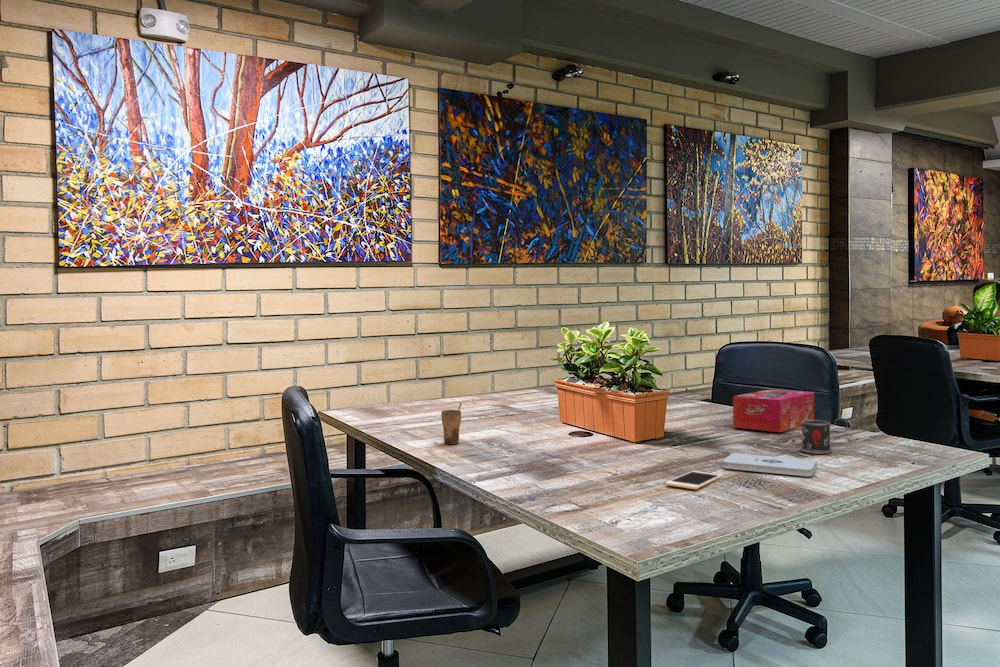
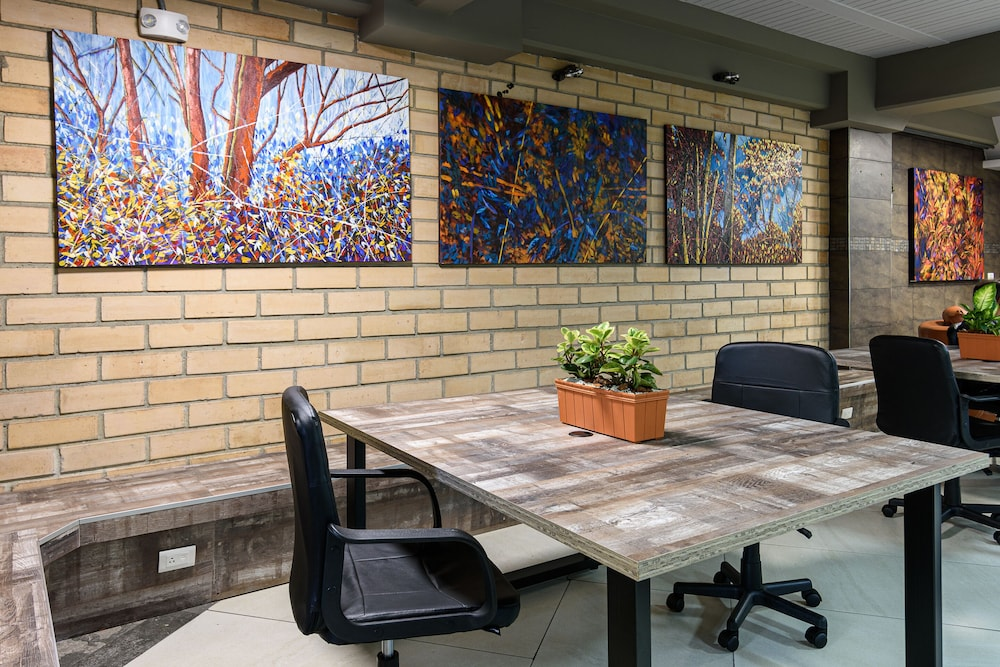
- cup (451, 422)
- notepad (769, 464)
- tissue box (774, 409)
- mug (823, 434)
- cell phone (694, 479)
